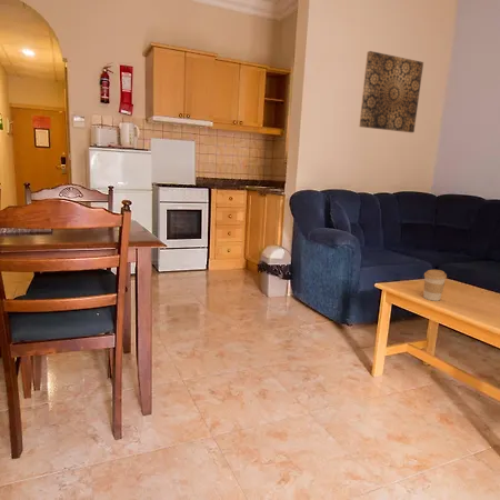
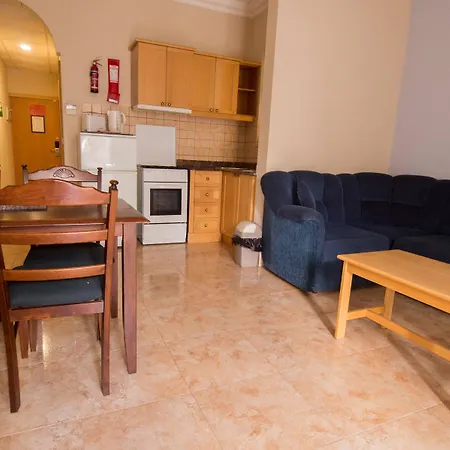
- coffee cup (433, 284)
- wall art (391, 93)
